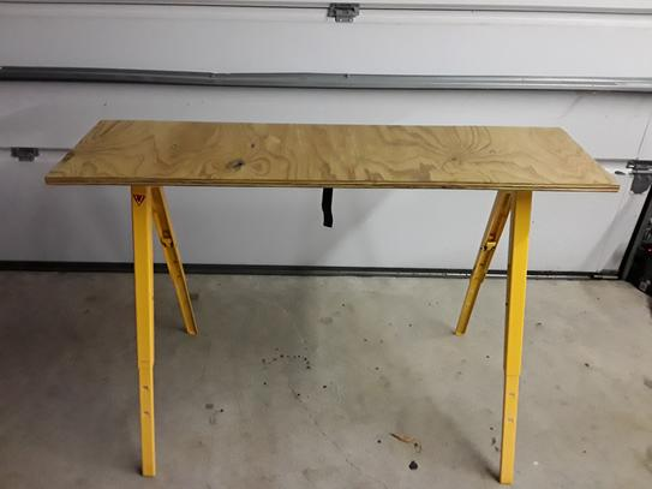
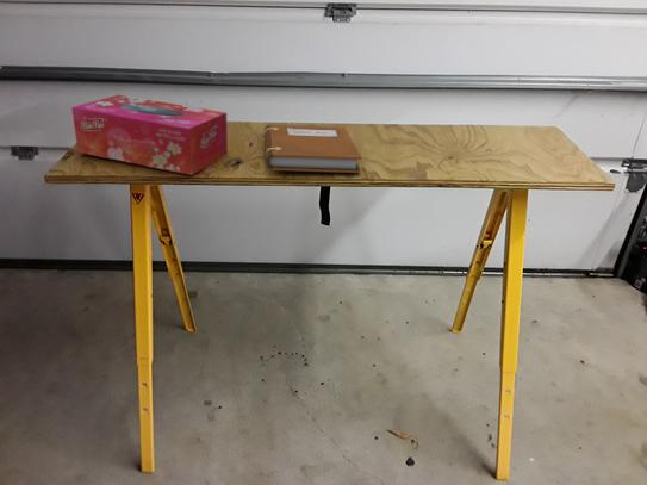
+ notebook (307, 145)
+ tissue box (153, 132)
